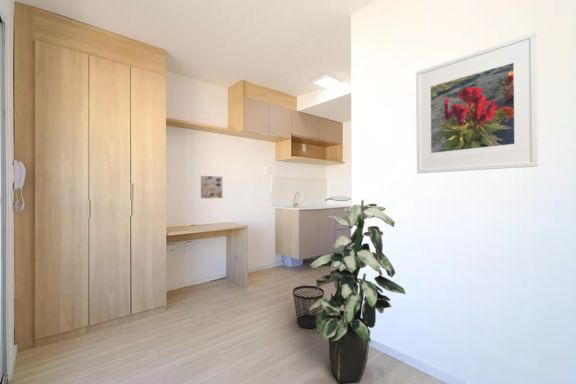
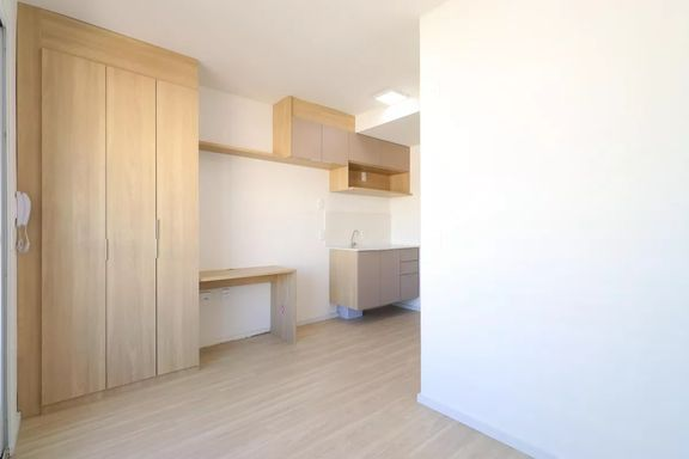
- wall art (211, 187)
- wastebasket (308, 307)
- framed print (468, 112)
- indoor plant (349, 283)
